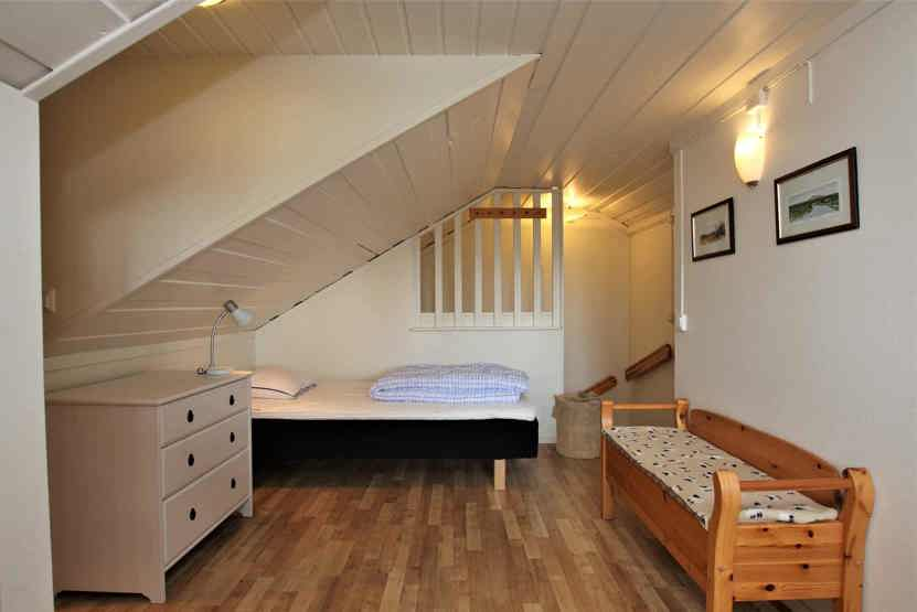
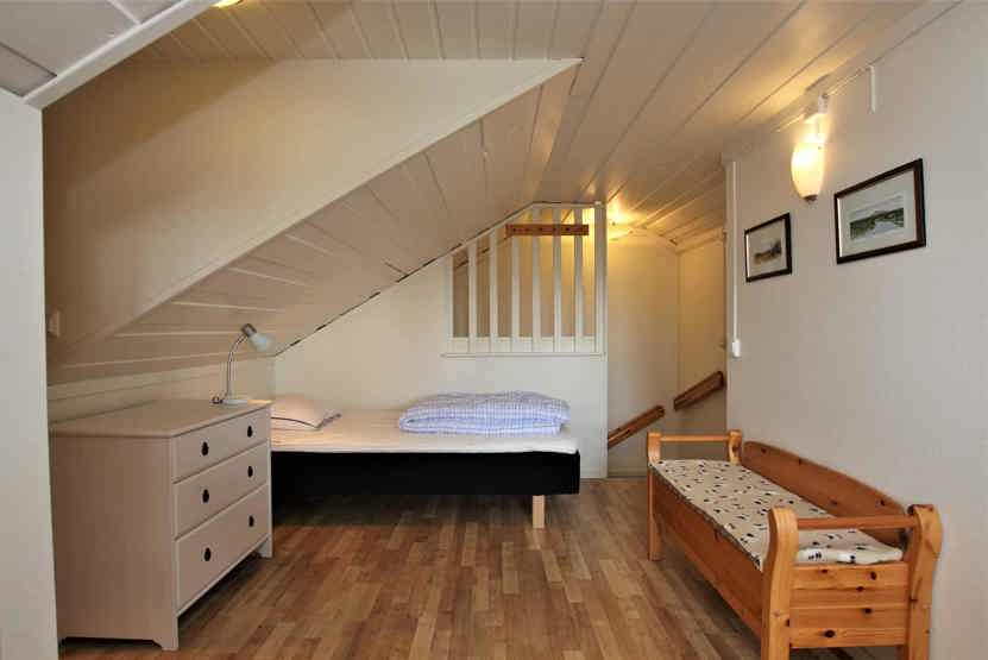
- laundry hamper (576, 421)
